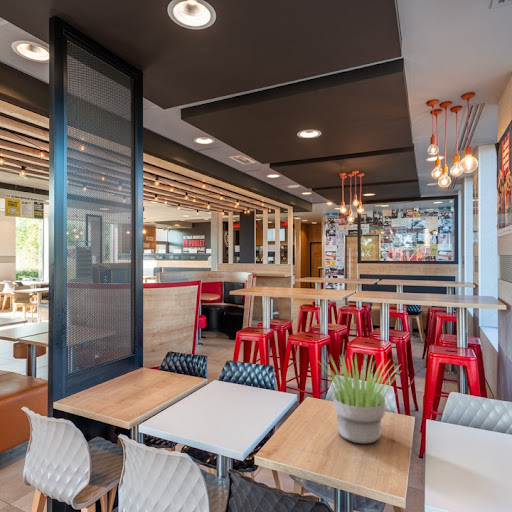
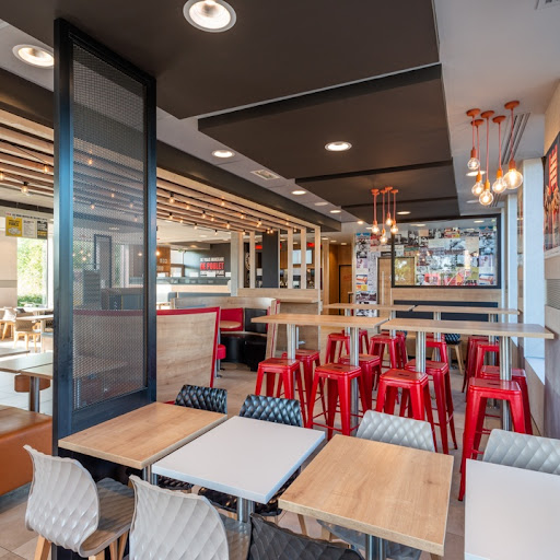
- potted plant (359, 399)
